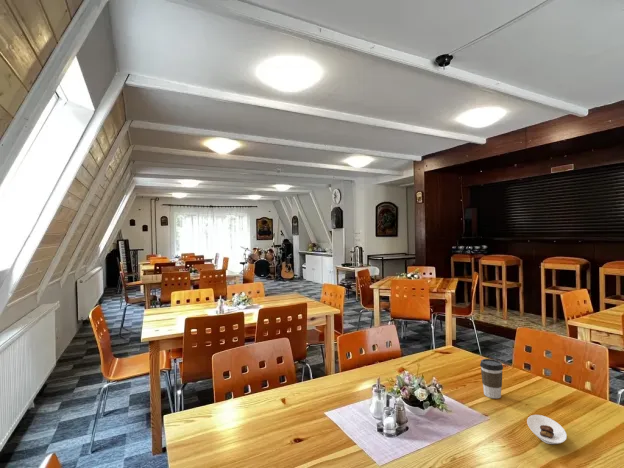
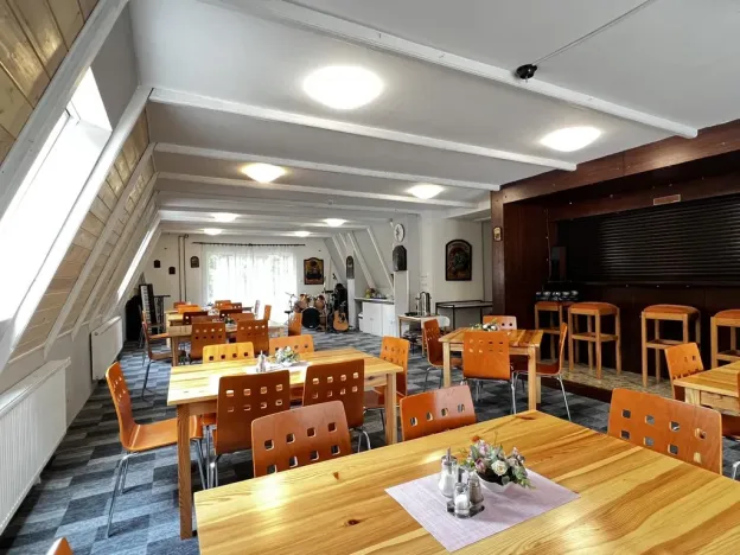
- coffee cup (491, 378)
- saucer (546, 431)
